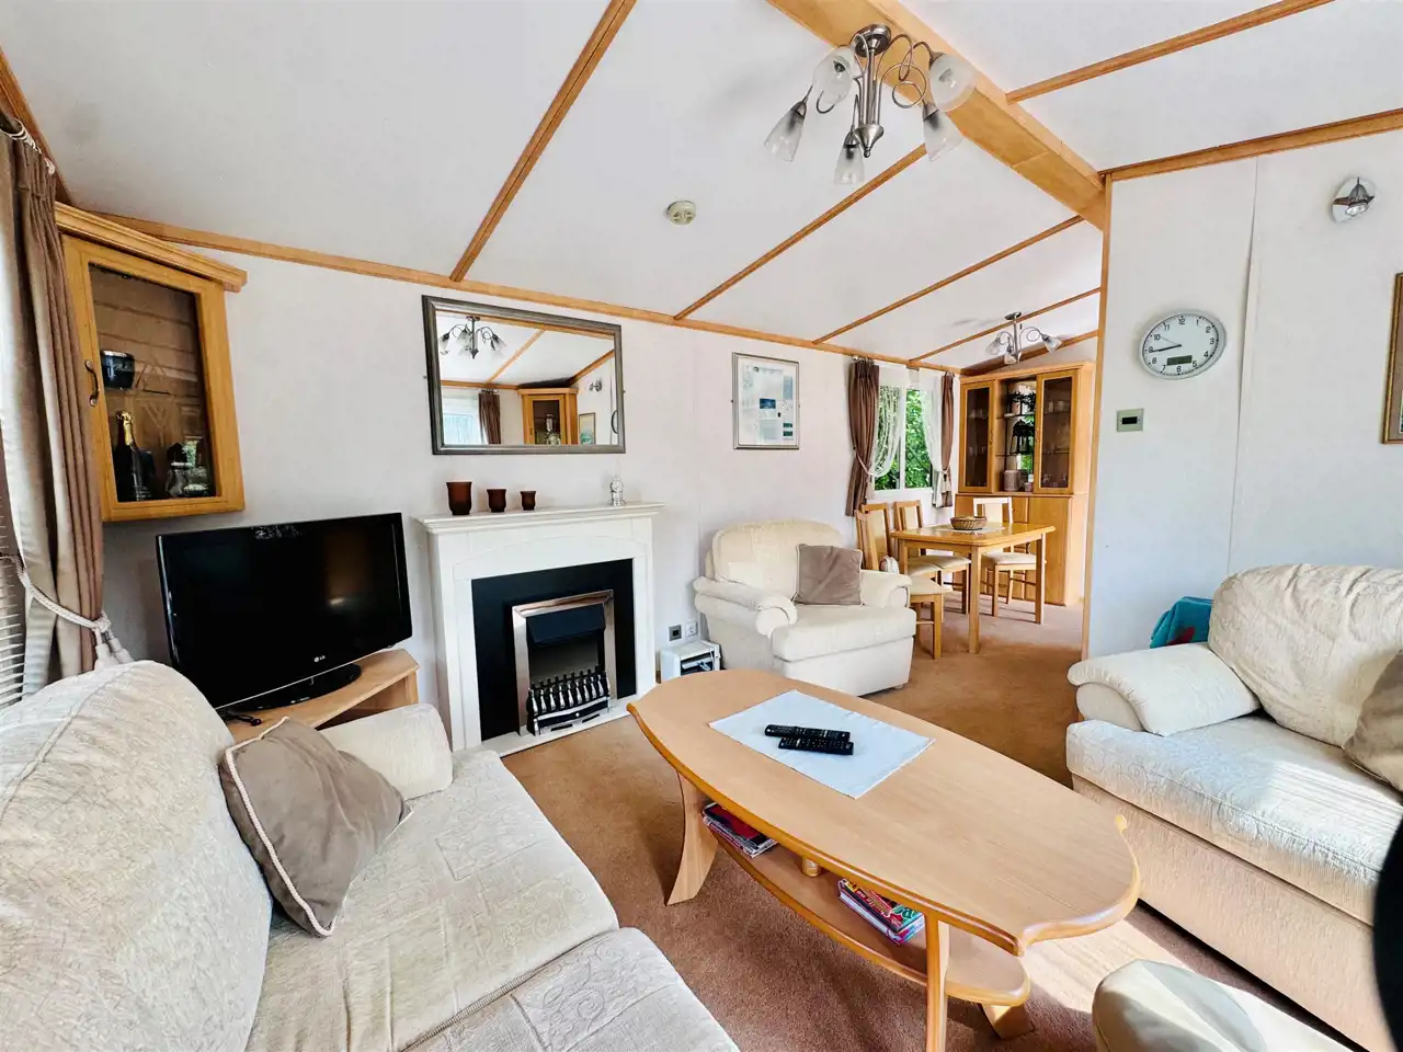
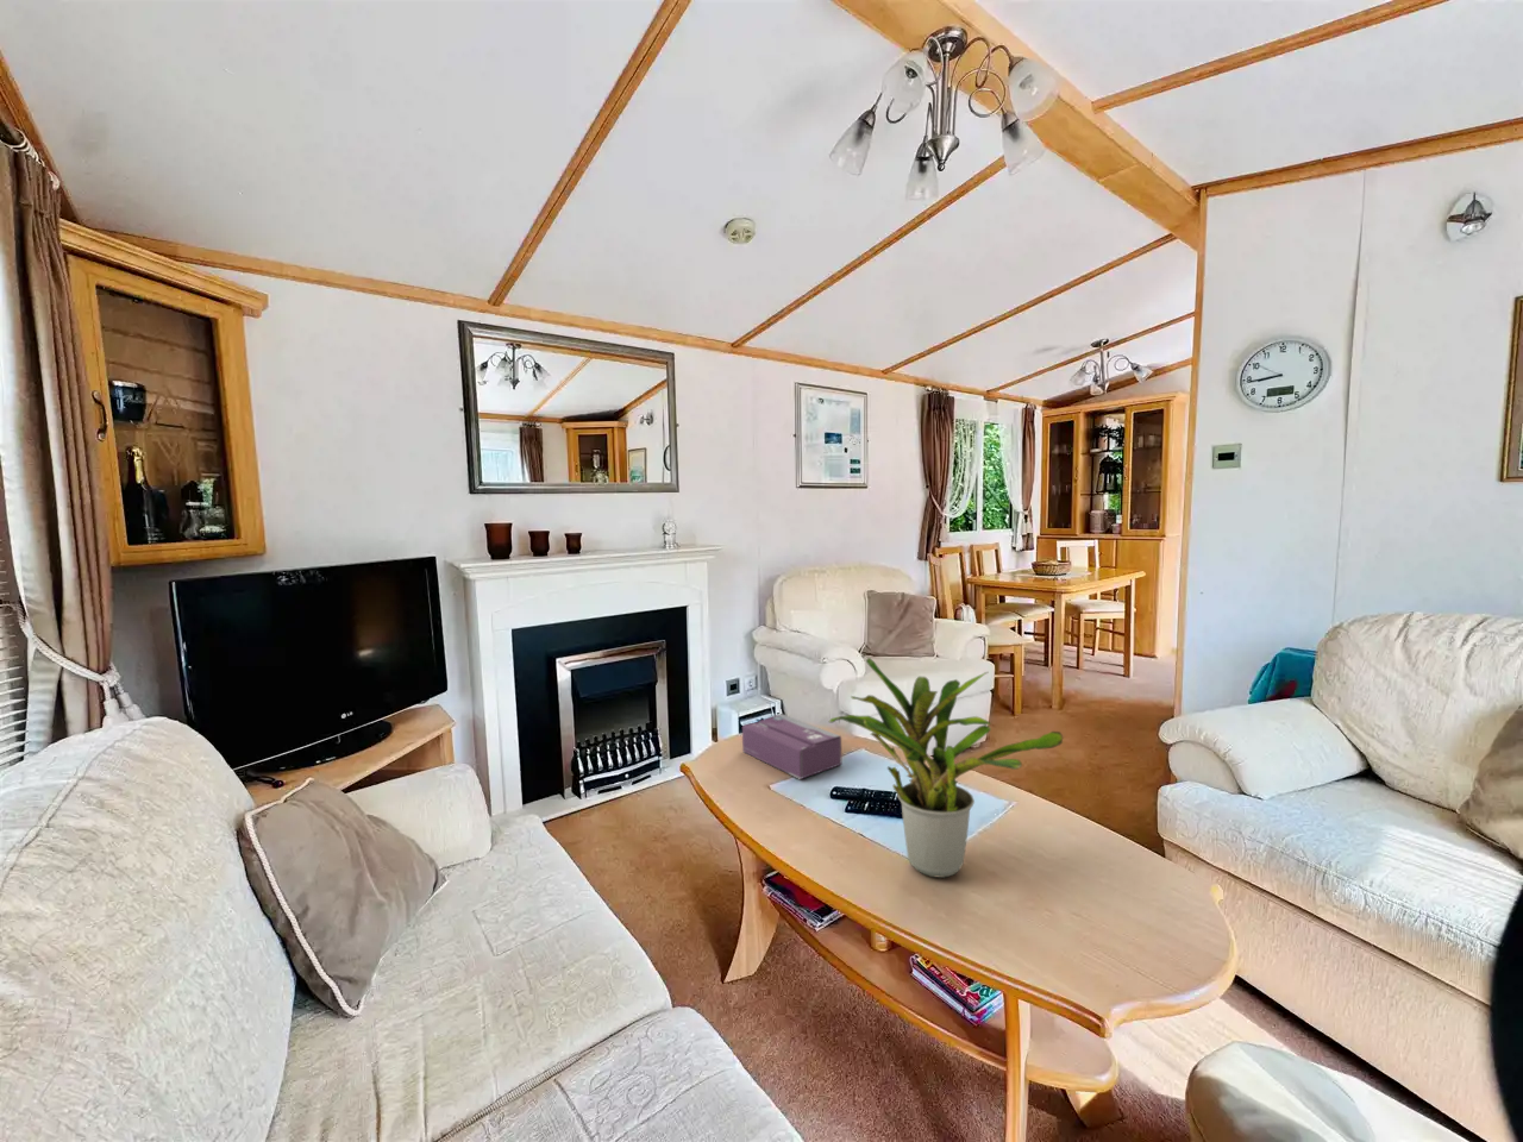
+ potted plant (926, 765)
+ tissue box (790, 744)
